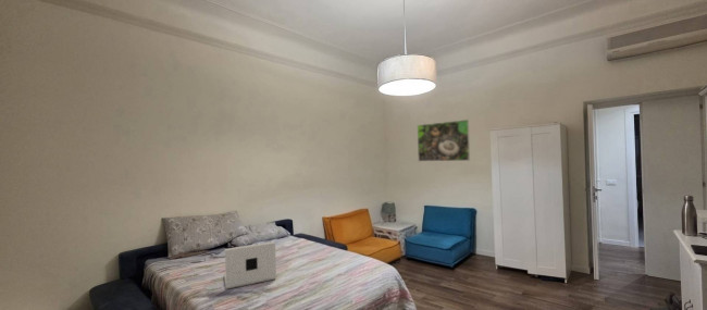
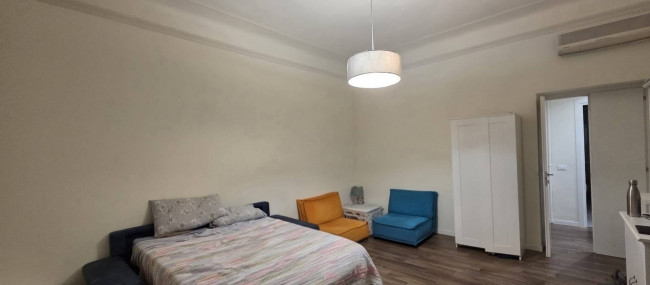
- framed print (442, 141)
- laptop (249, 259)
